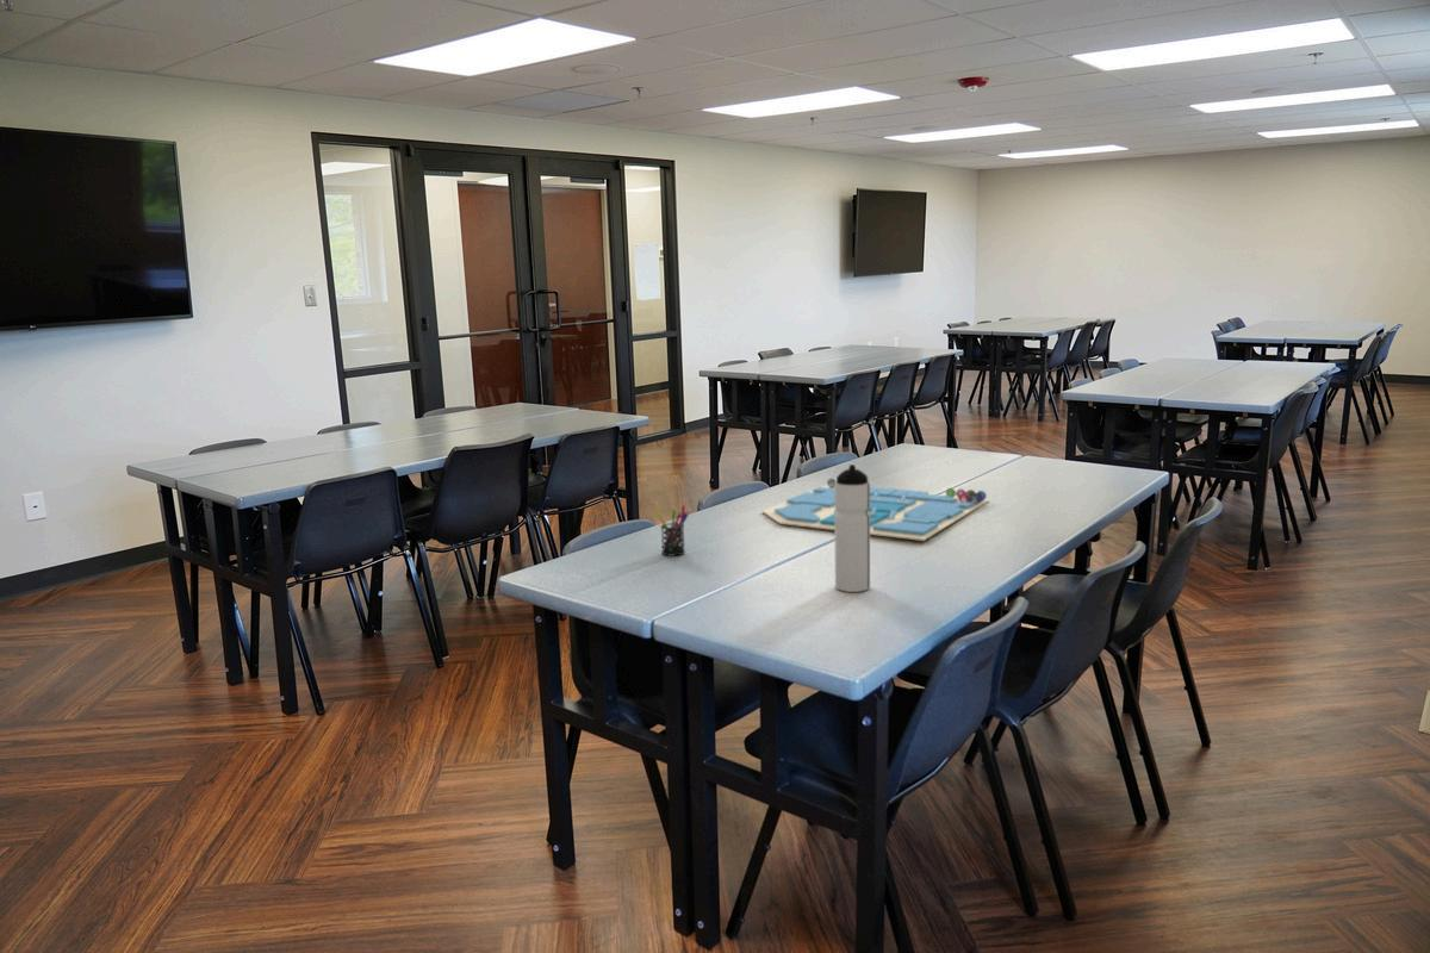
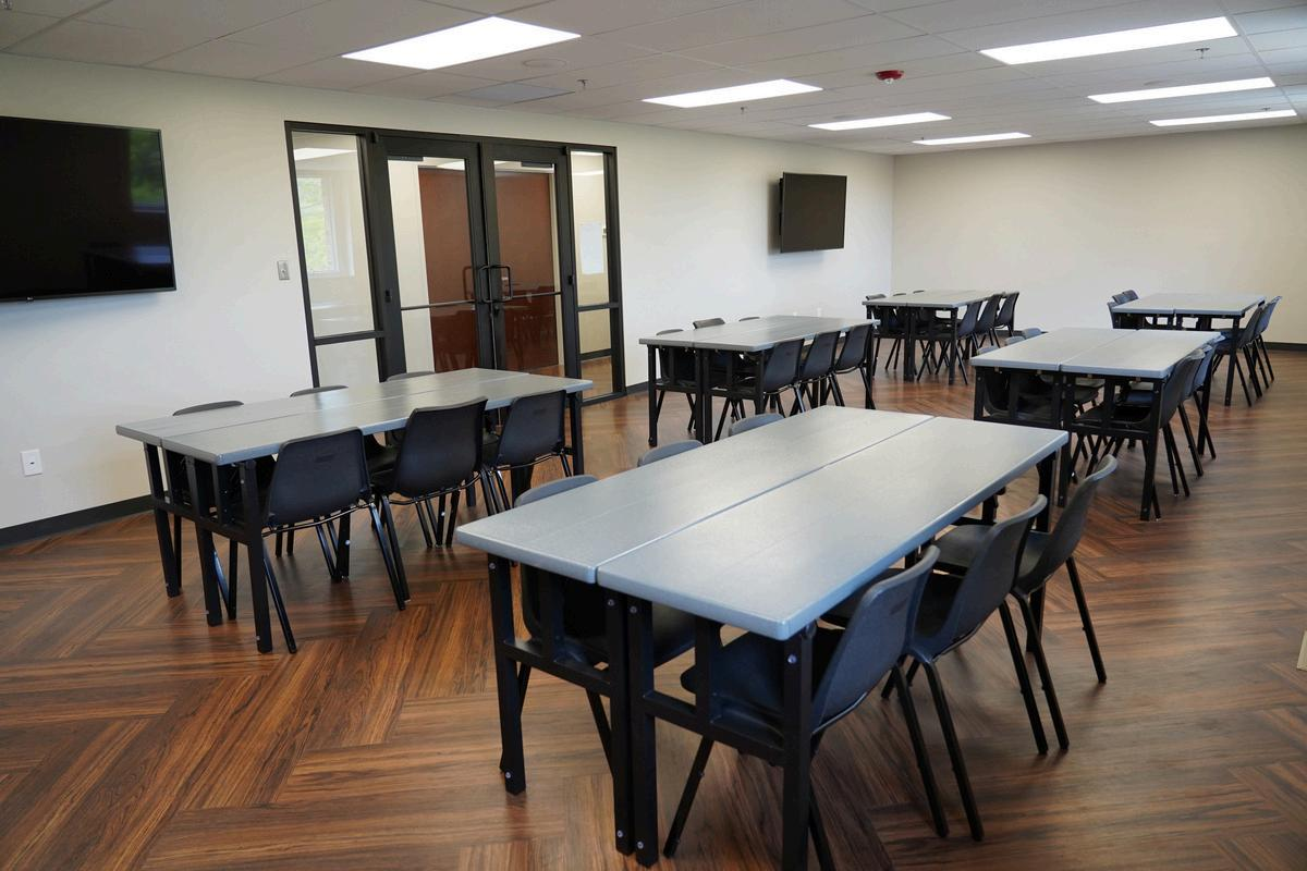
- water bottle (852, 527)
- board game (870, 503)
- pen holder (673, 528)
